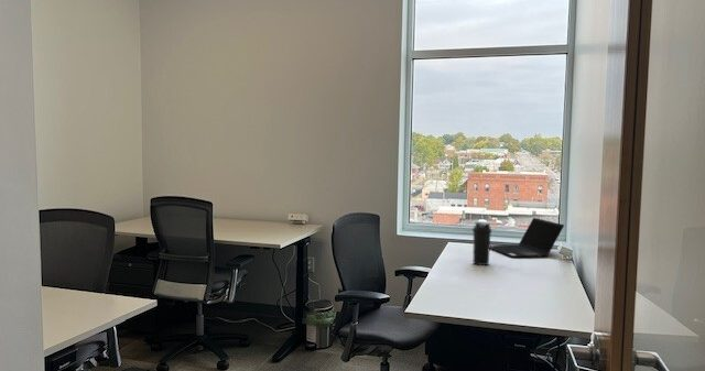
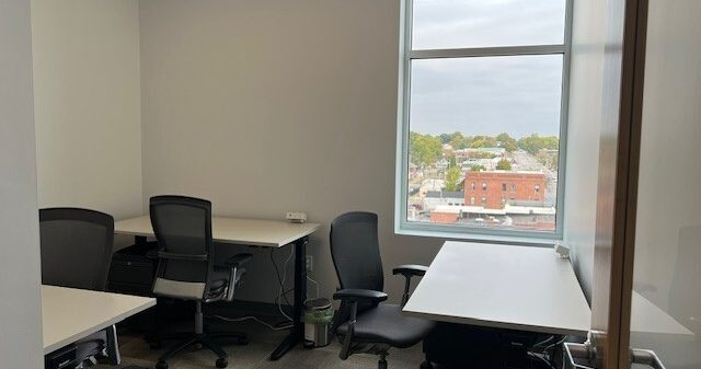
- water bottle (481, 243)
- laptop computer (523, 237)
